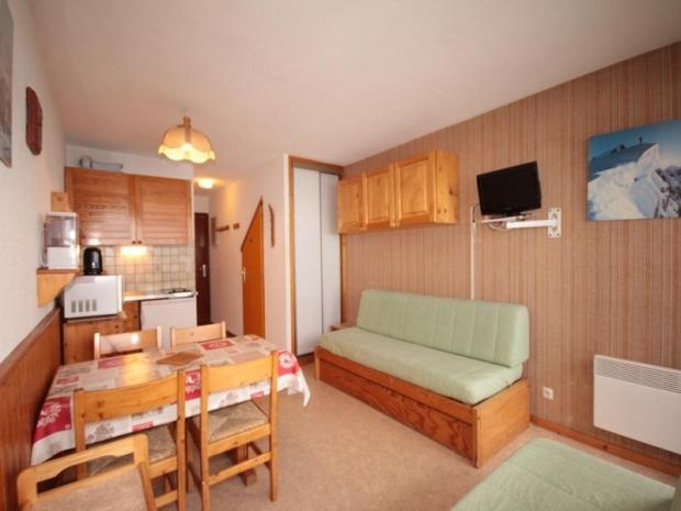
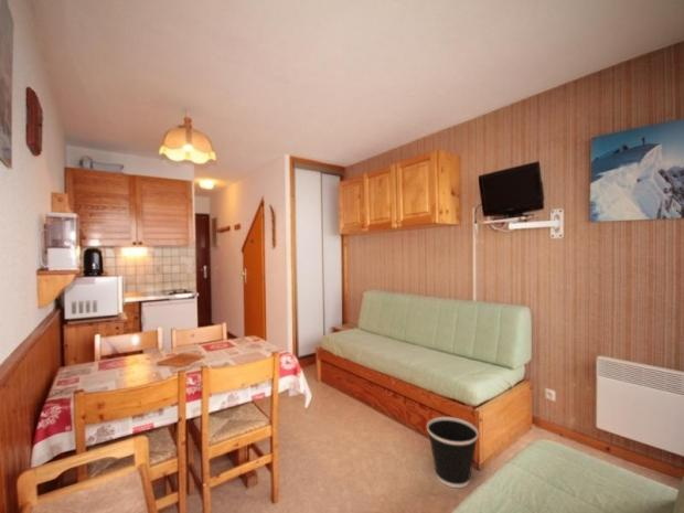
+ wastebasket (452, 452)
